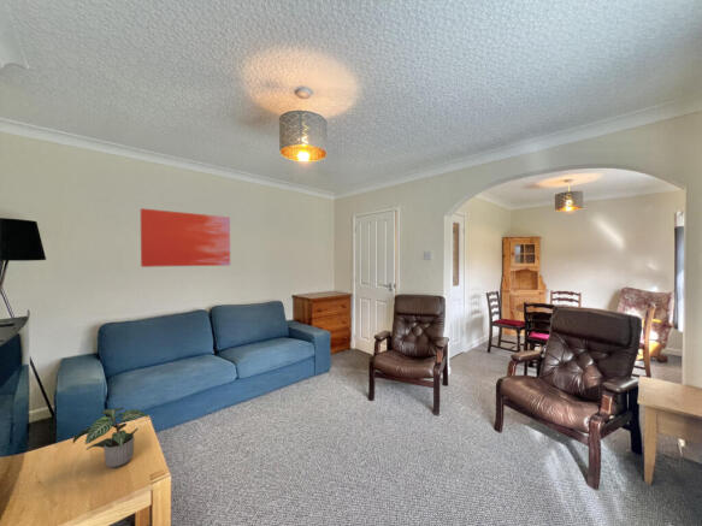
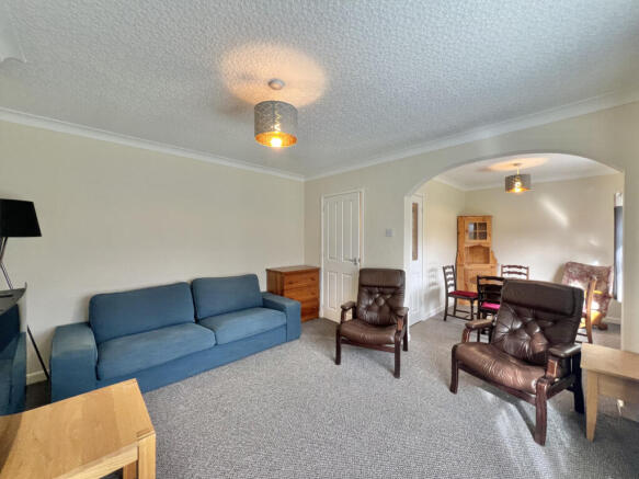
- wall art (189, 240)
- potted plant (113, 437)
